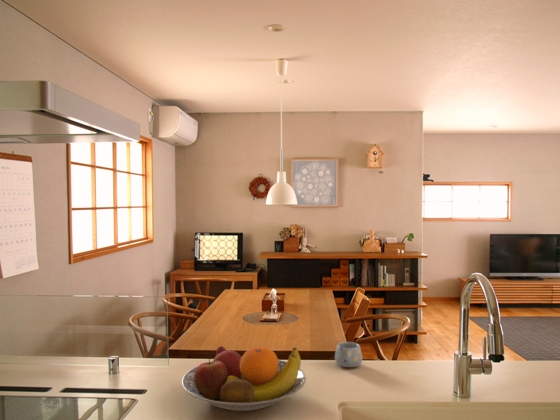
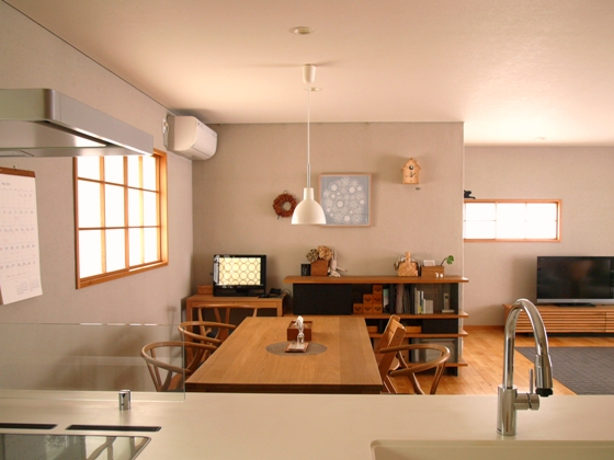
- mug (348, 356)
- fruit bowl (244, 372)
